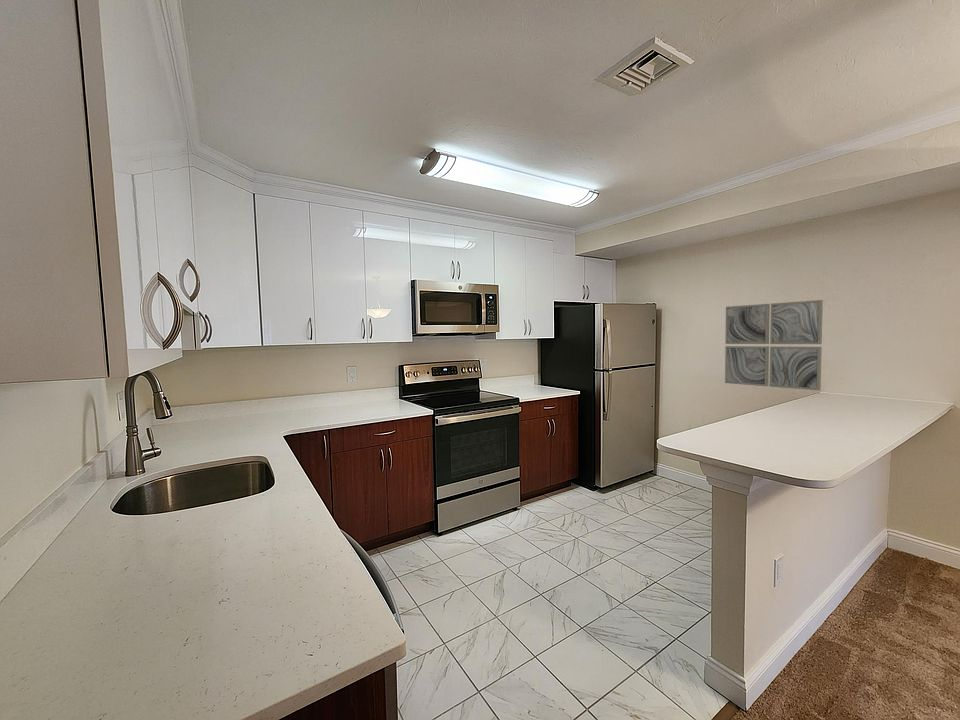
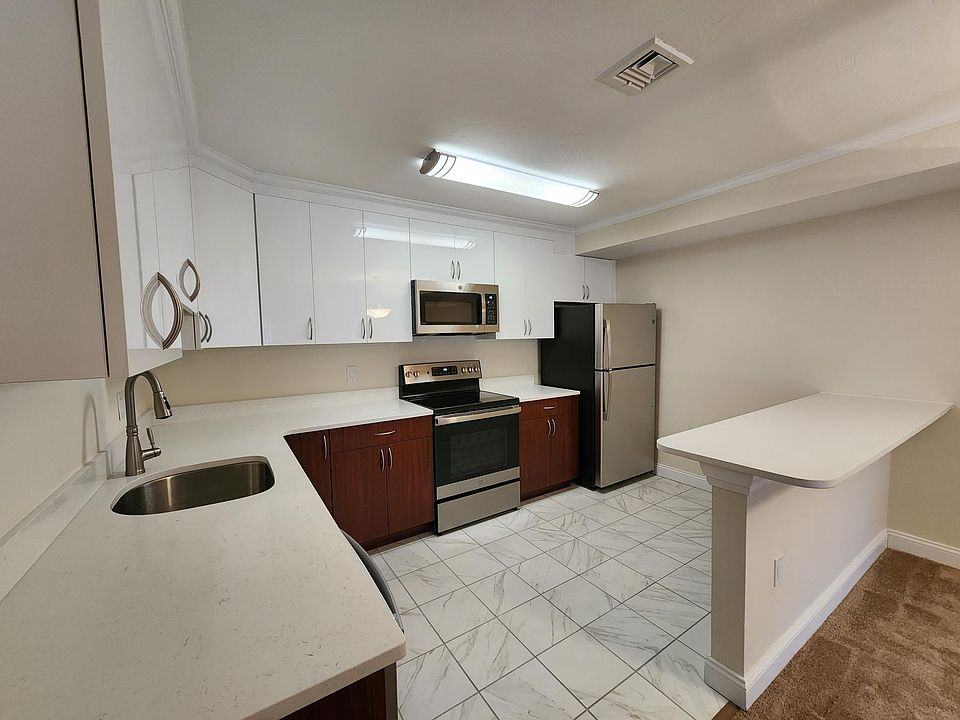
- wall art (770, 346)
